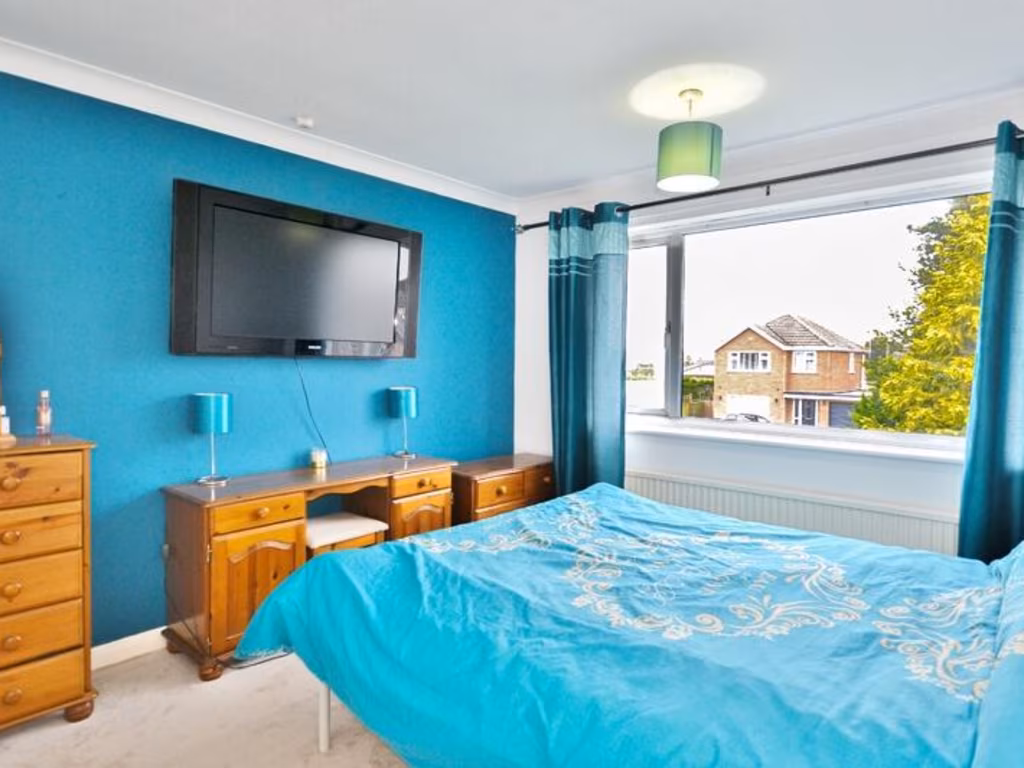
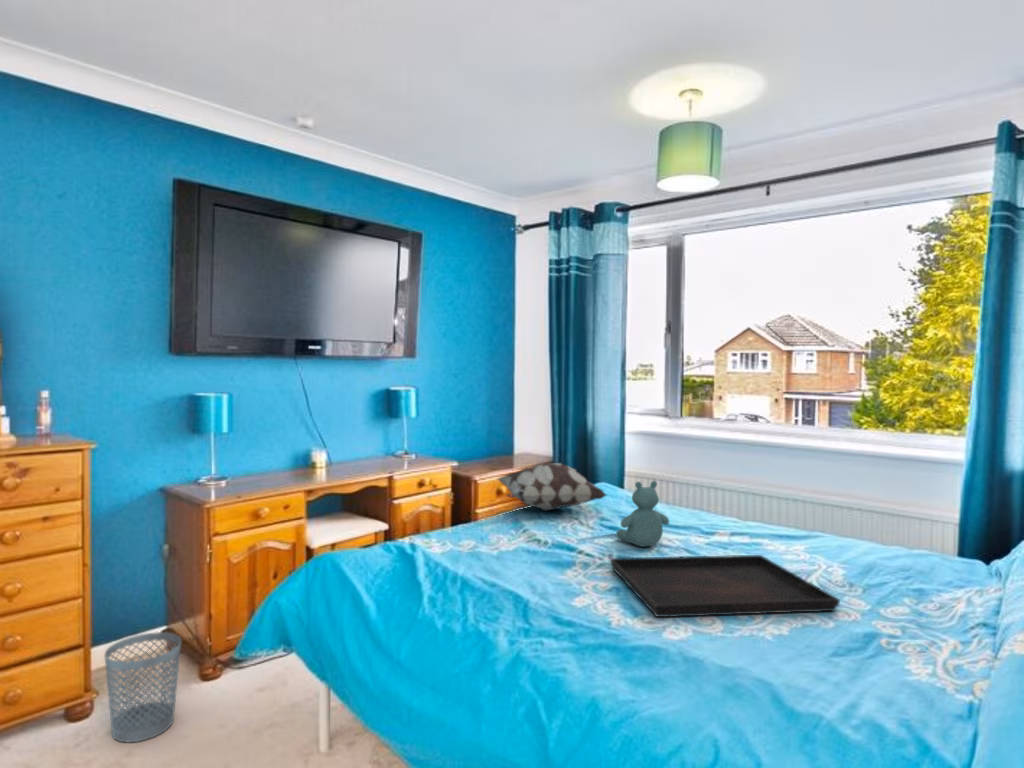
+ stuffed bear (640, 511)
+ serving tray (714, 582)
+ decorative pillow (547, 486)
+ wastebasket (143, 686)
